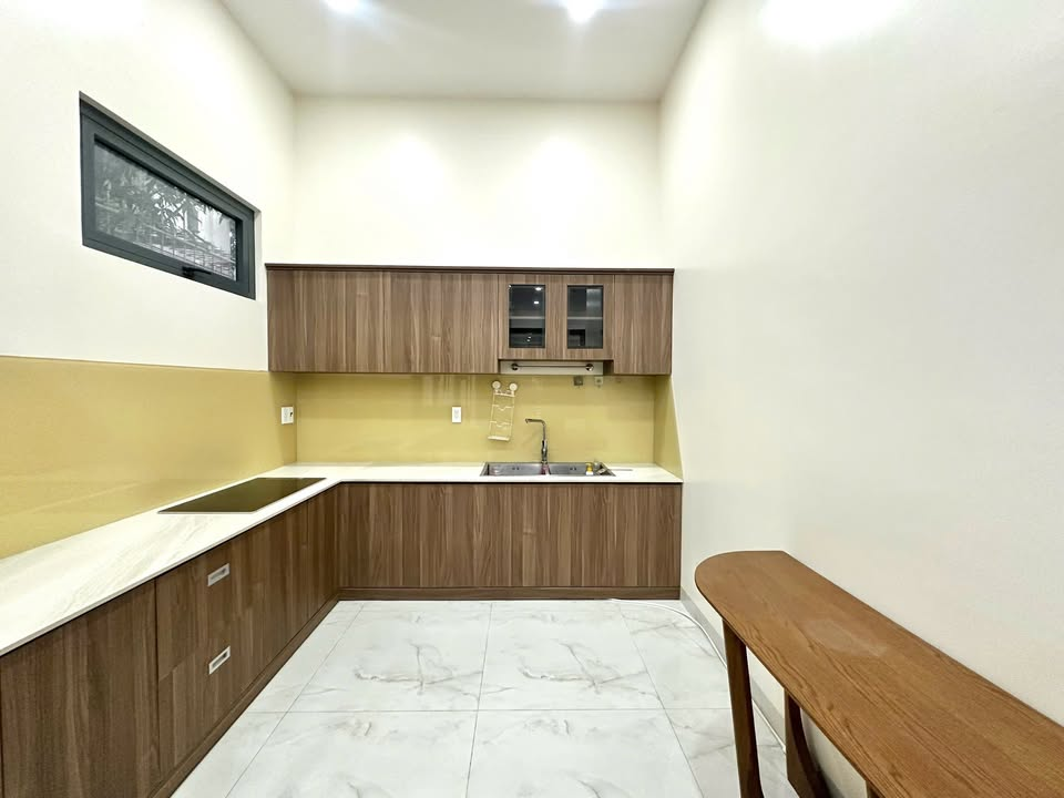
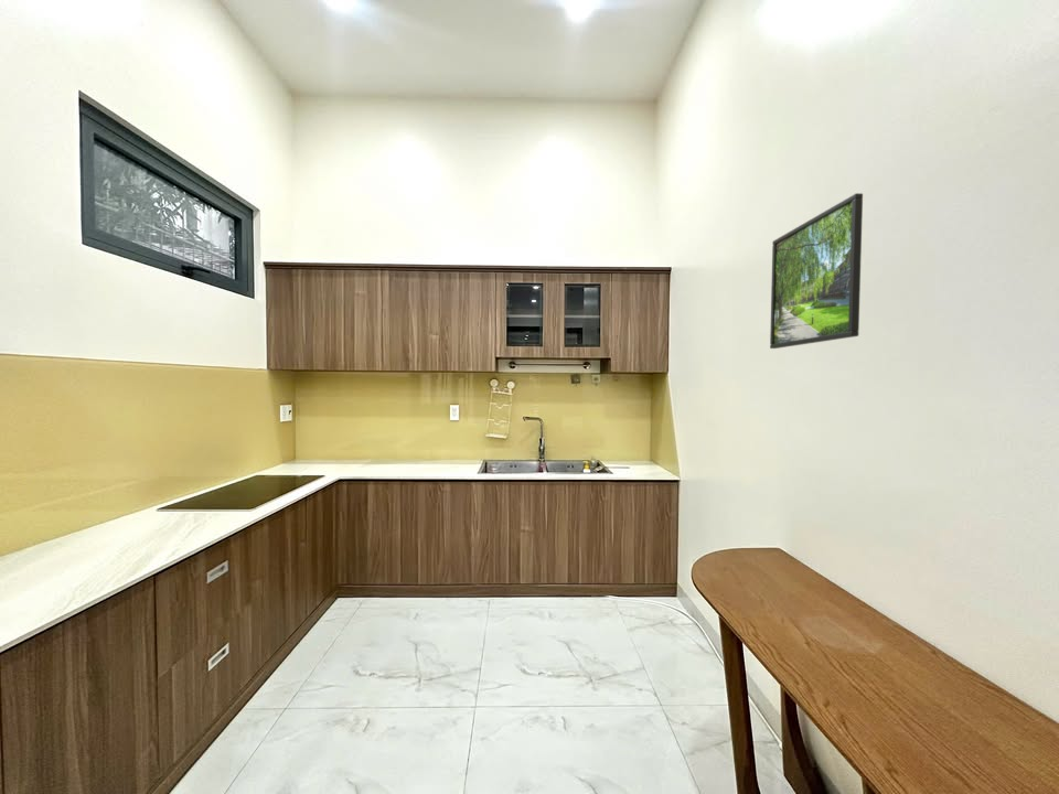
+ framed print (810, 281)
